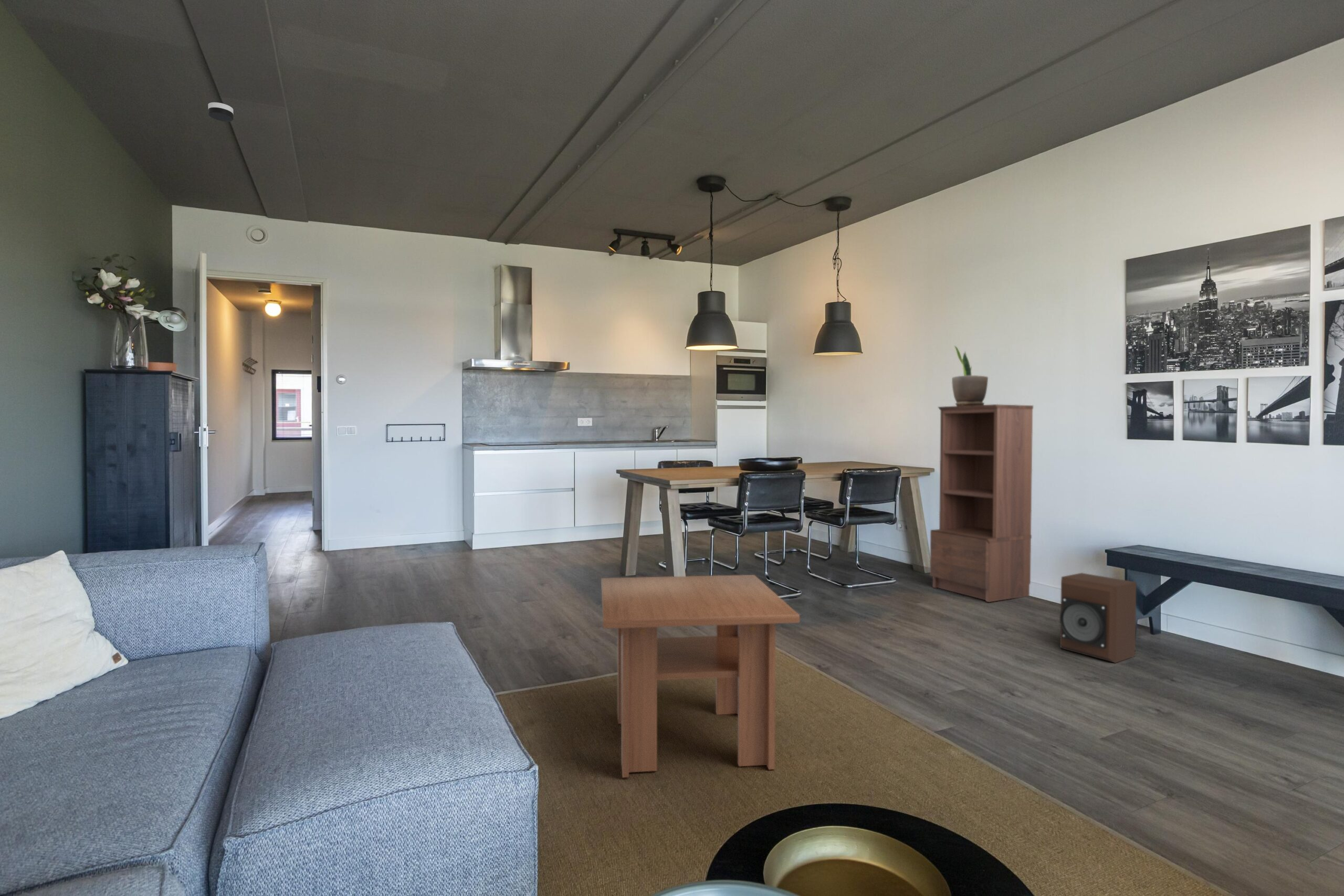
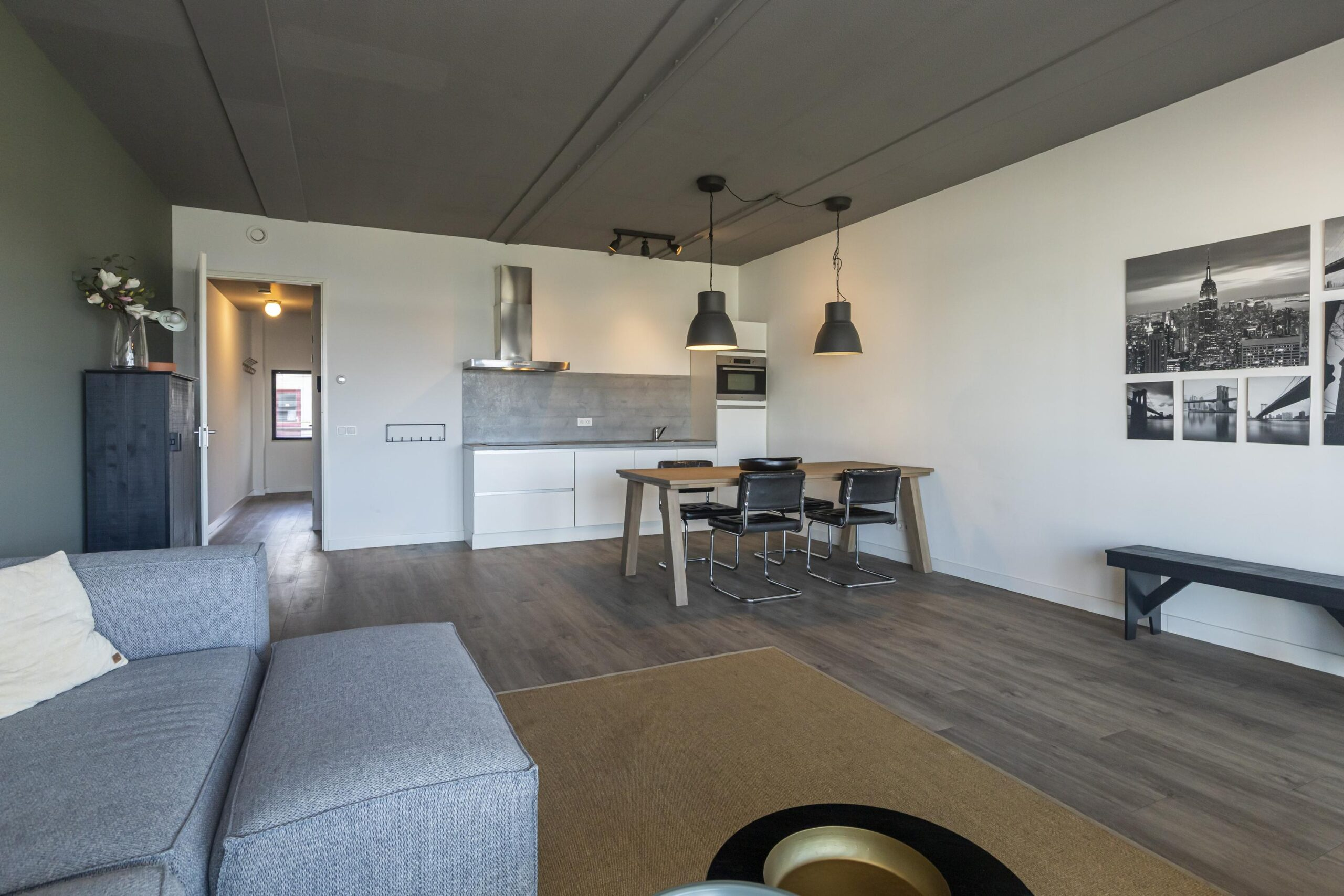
- coffee table (689, 667)
- shelving unit (980, 499)
- potted plant (970, 375)
- smoke detector (220, 112)
- speaker (1094, 617)
